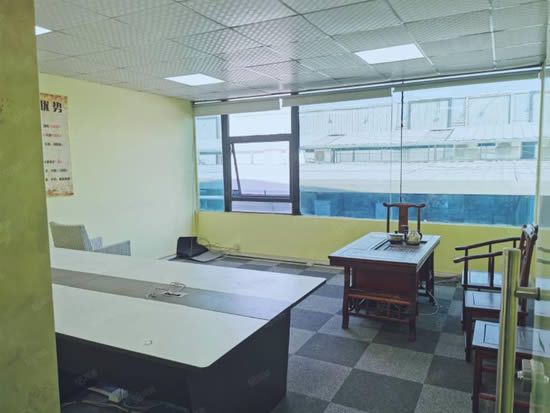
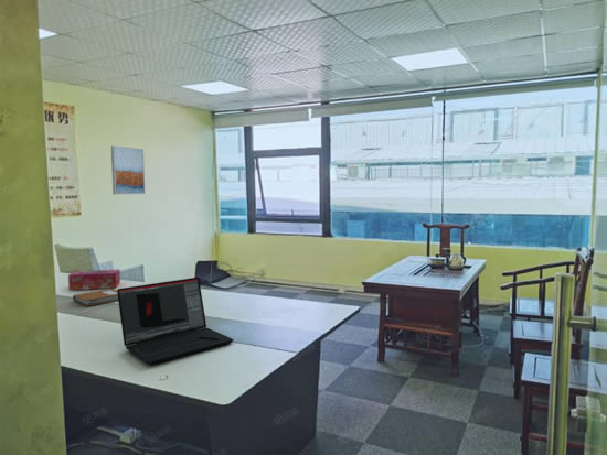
+ notebook (100, 296)
+ tissue box (95, 279)
+ laptop (175, 316)
+ wall art (128, 171)
